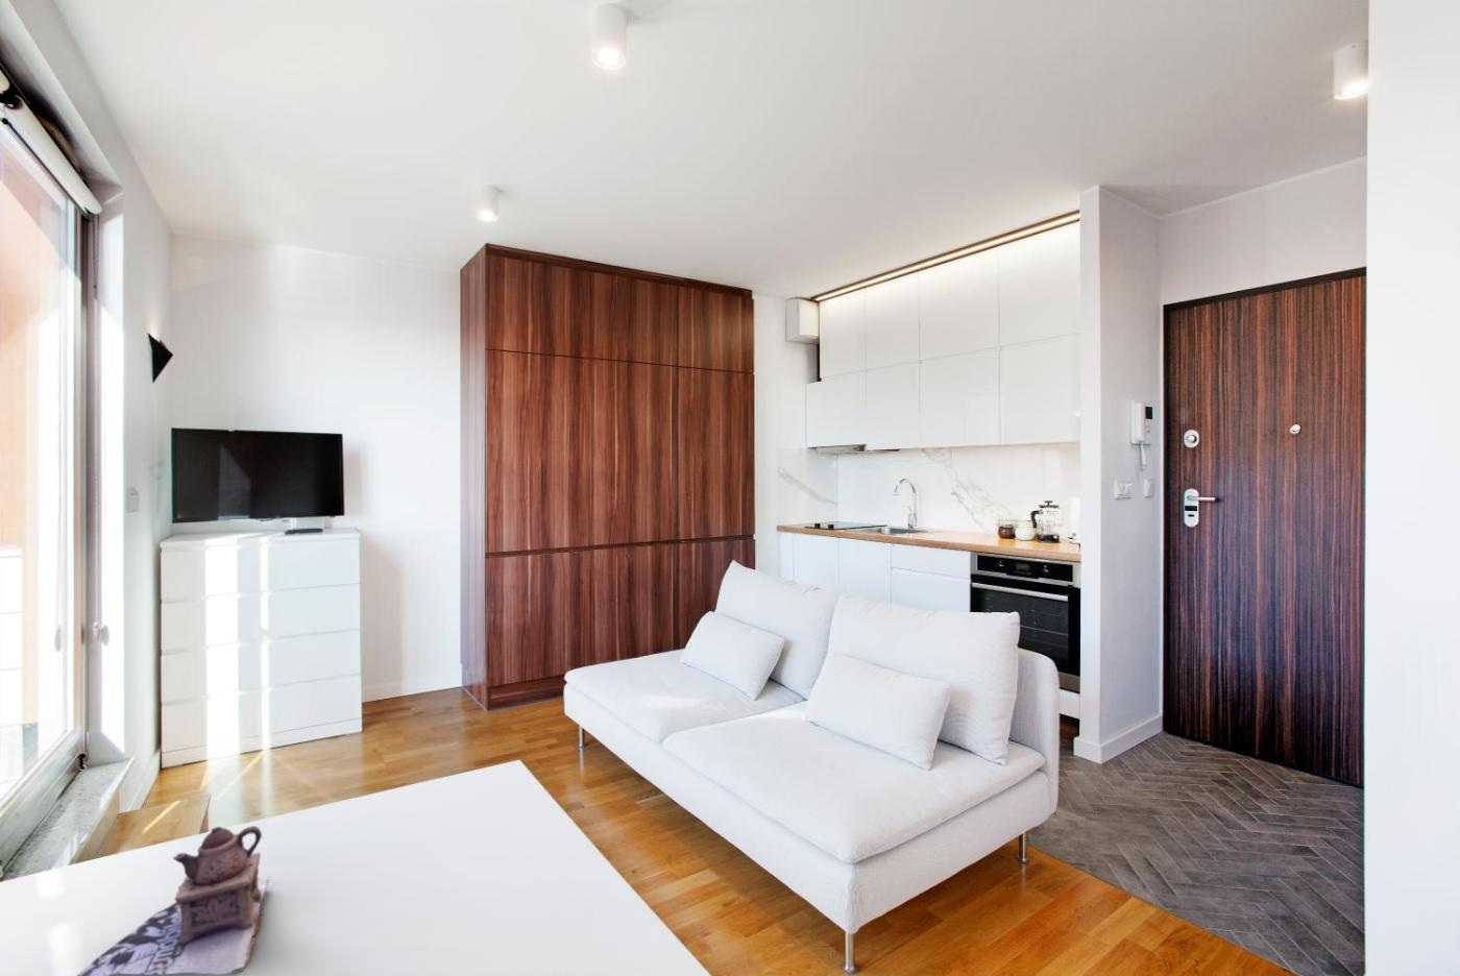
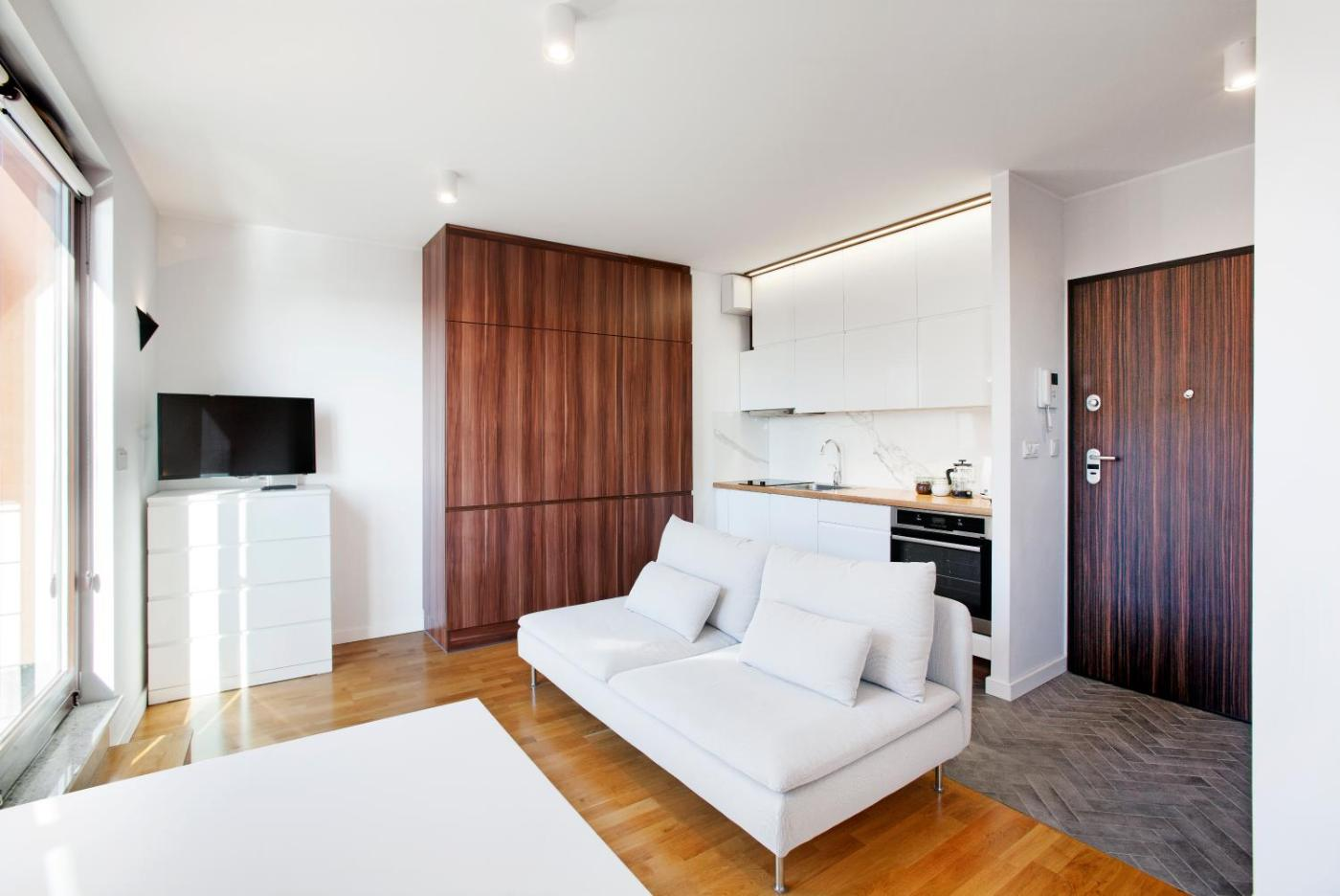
- teapot (210, 877)
